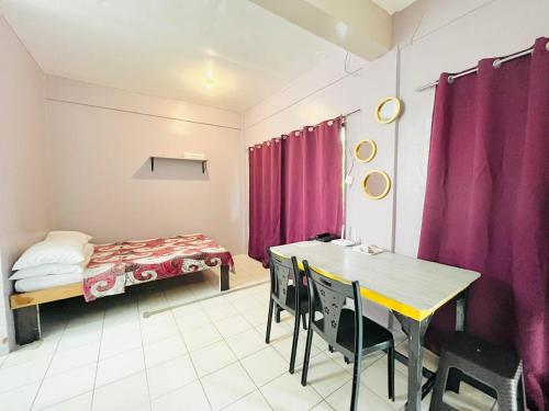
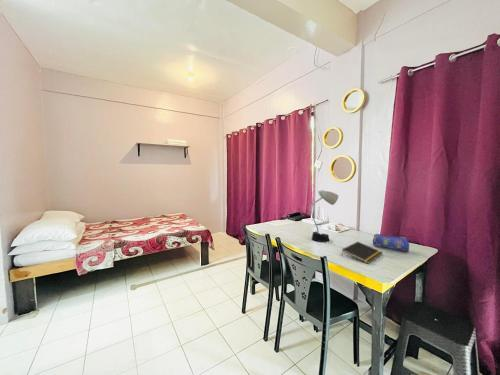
+ desk lamp (314, 219)
+ notepad (362, 251)
+ pencil case (390, 242)
